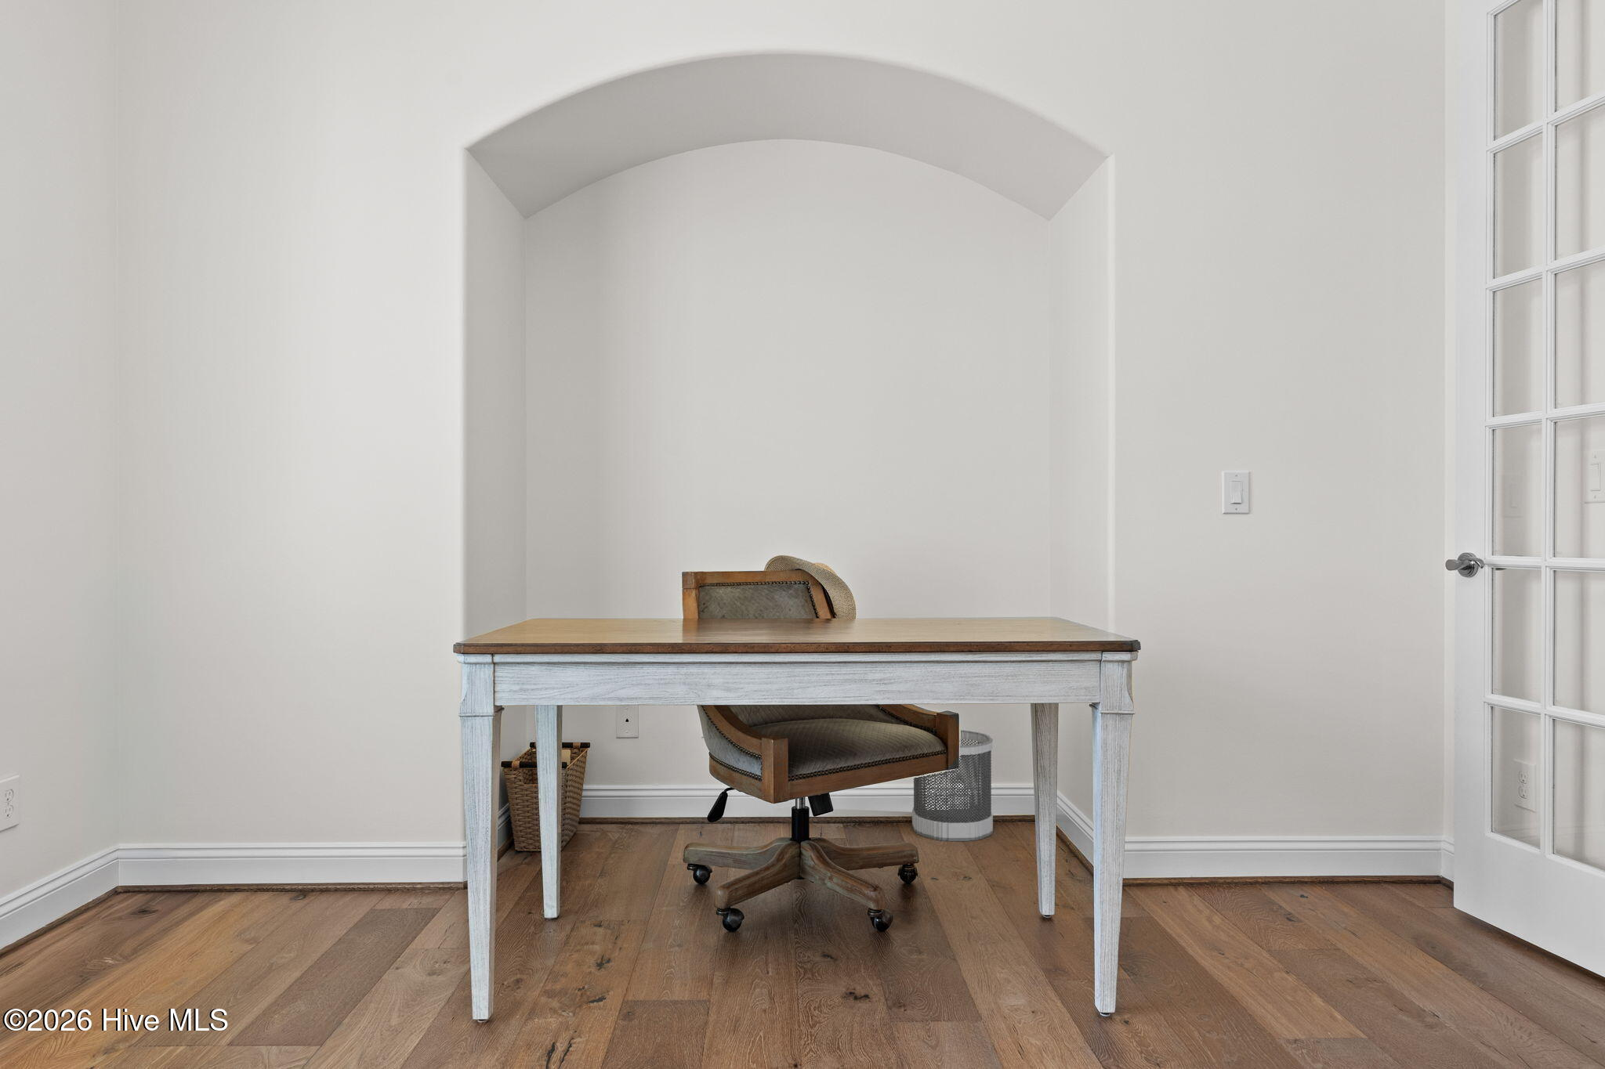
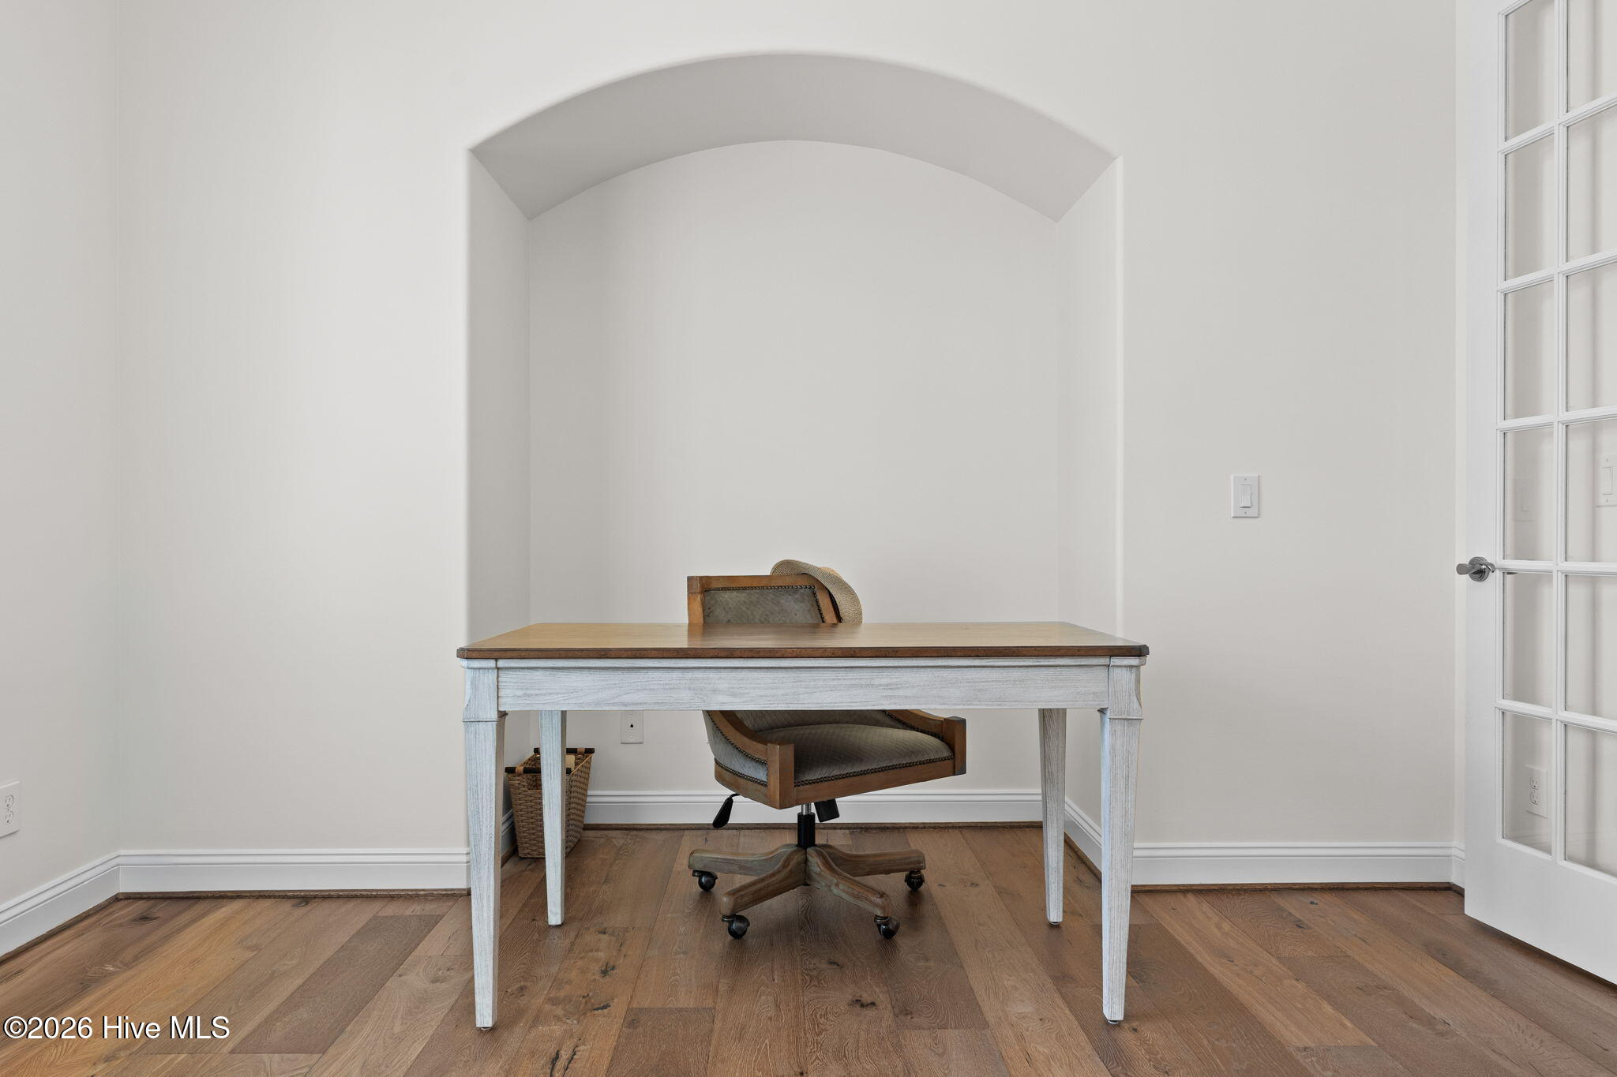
- wastebasket (951, 783)
